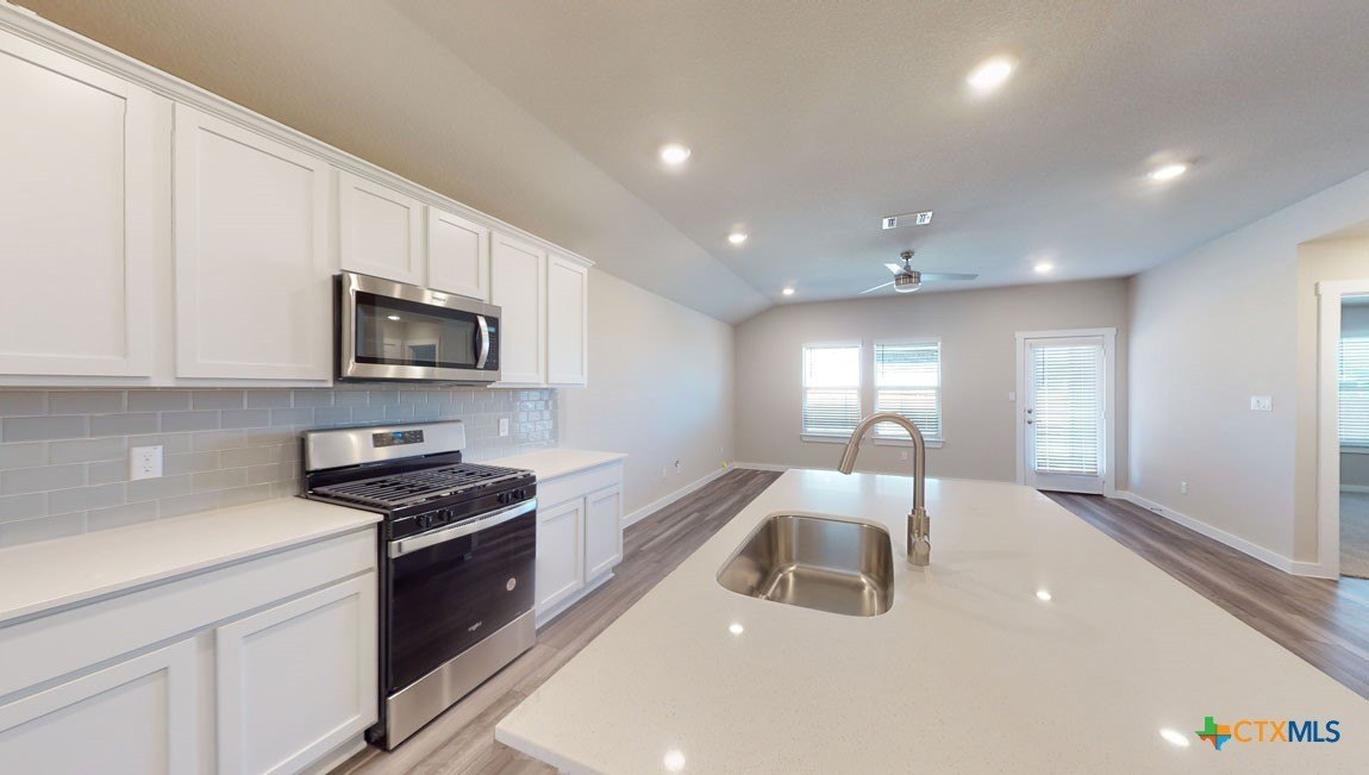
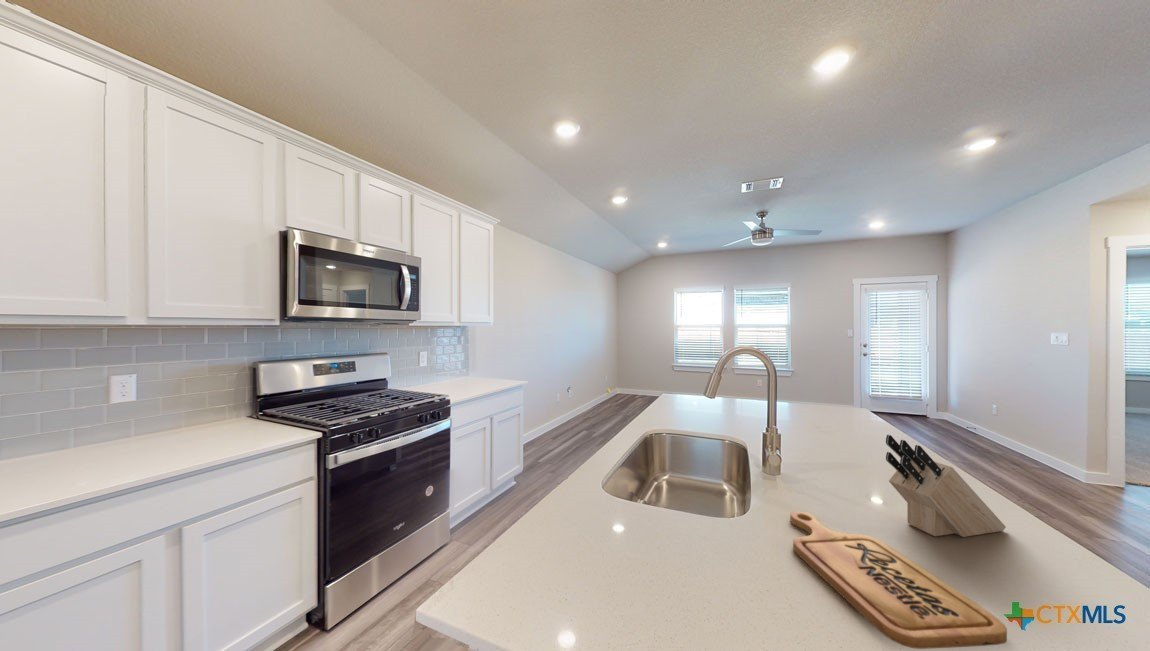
+ cutting board (858, 562)
+ knife block (939, 481)
